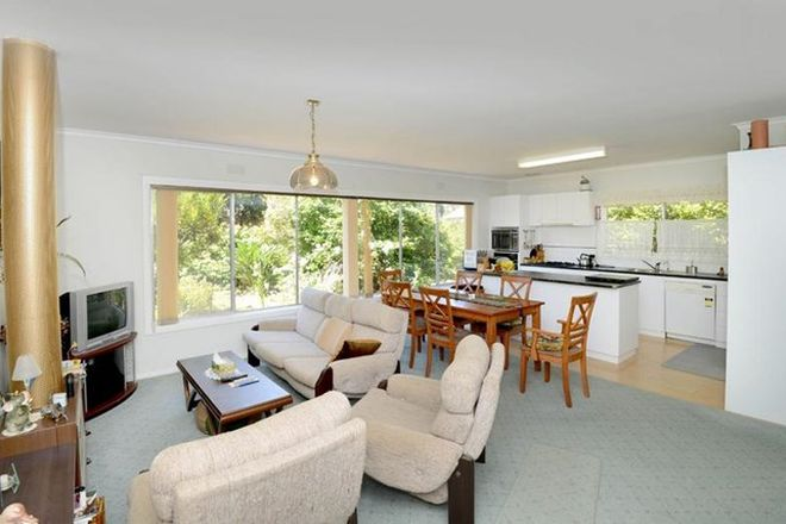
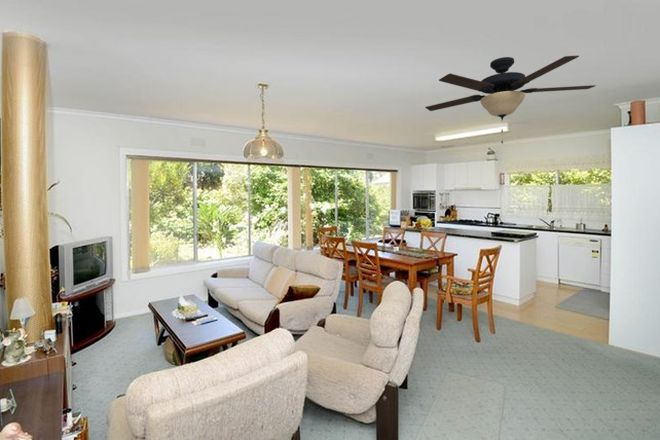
+ ceiling fan (502, 103)
